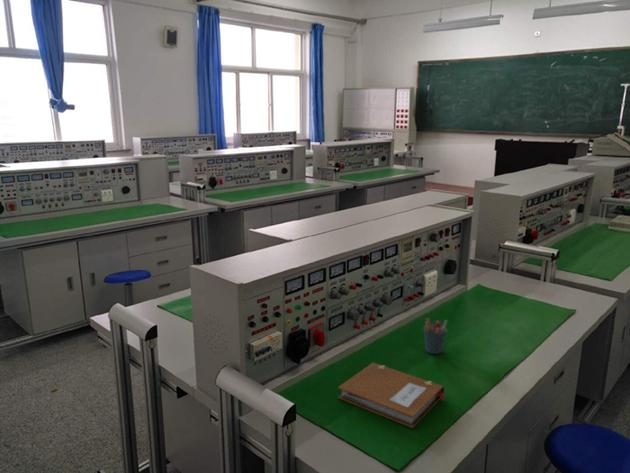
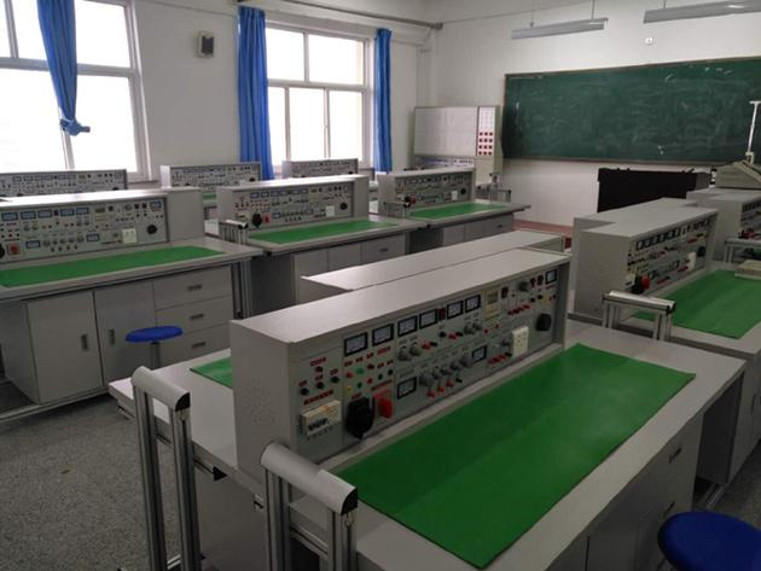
- notebook (393, 391)
- pen holder (434, 333)
